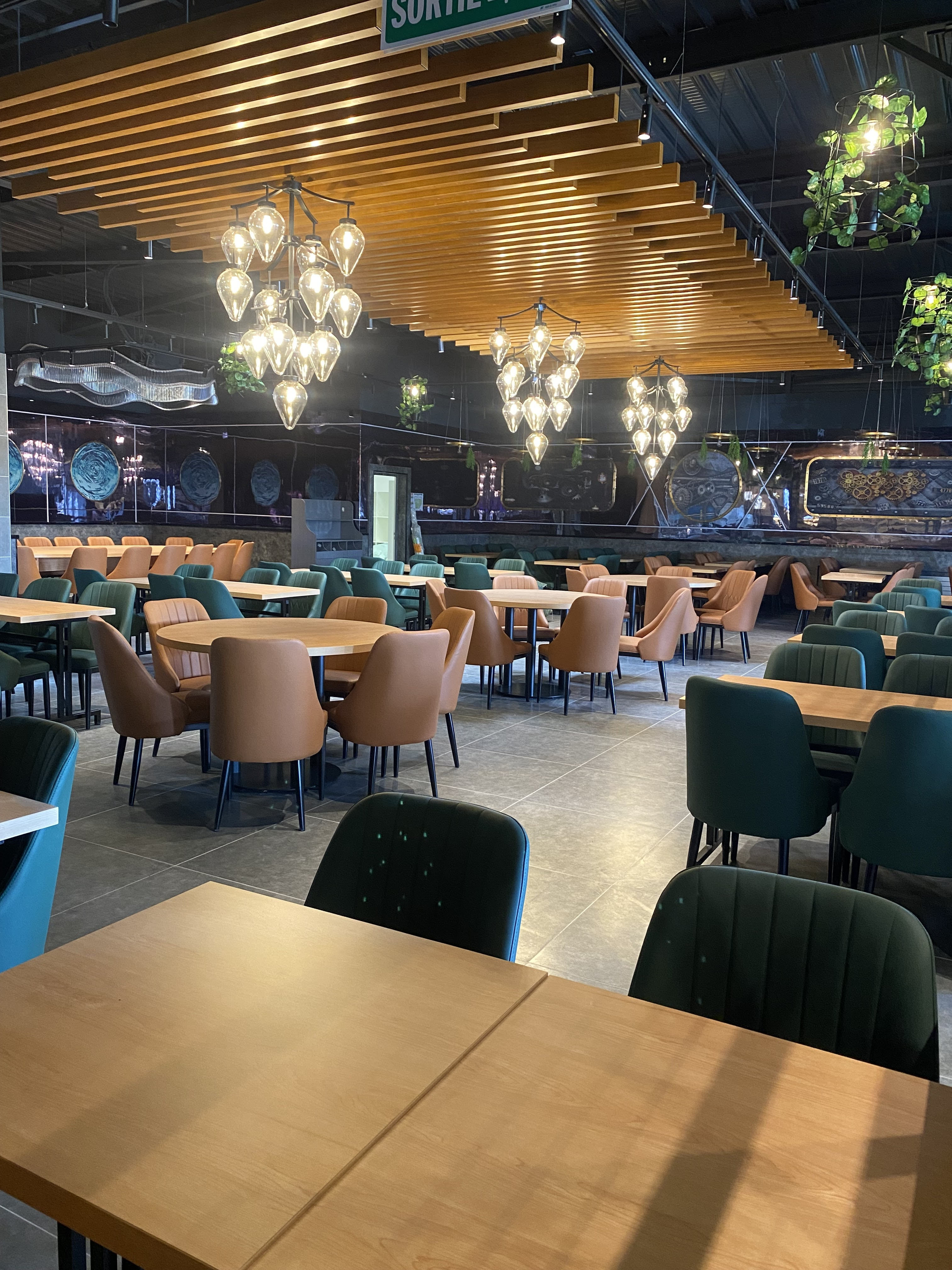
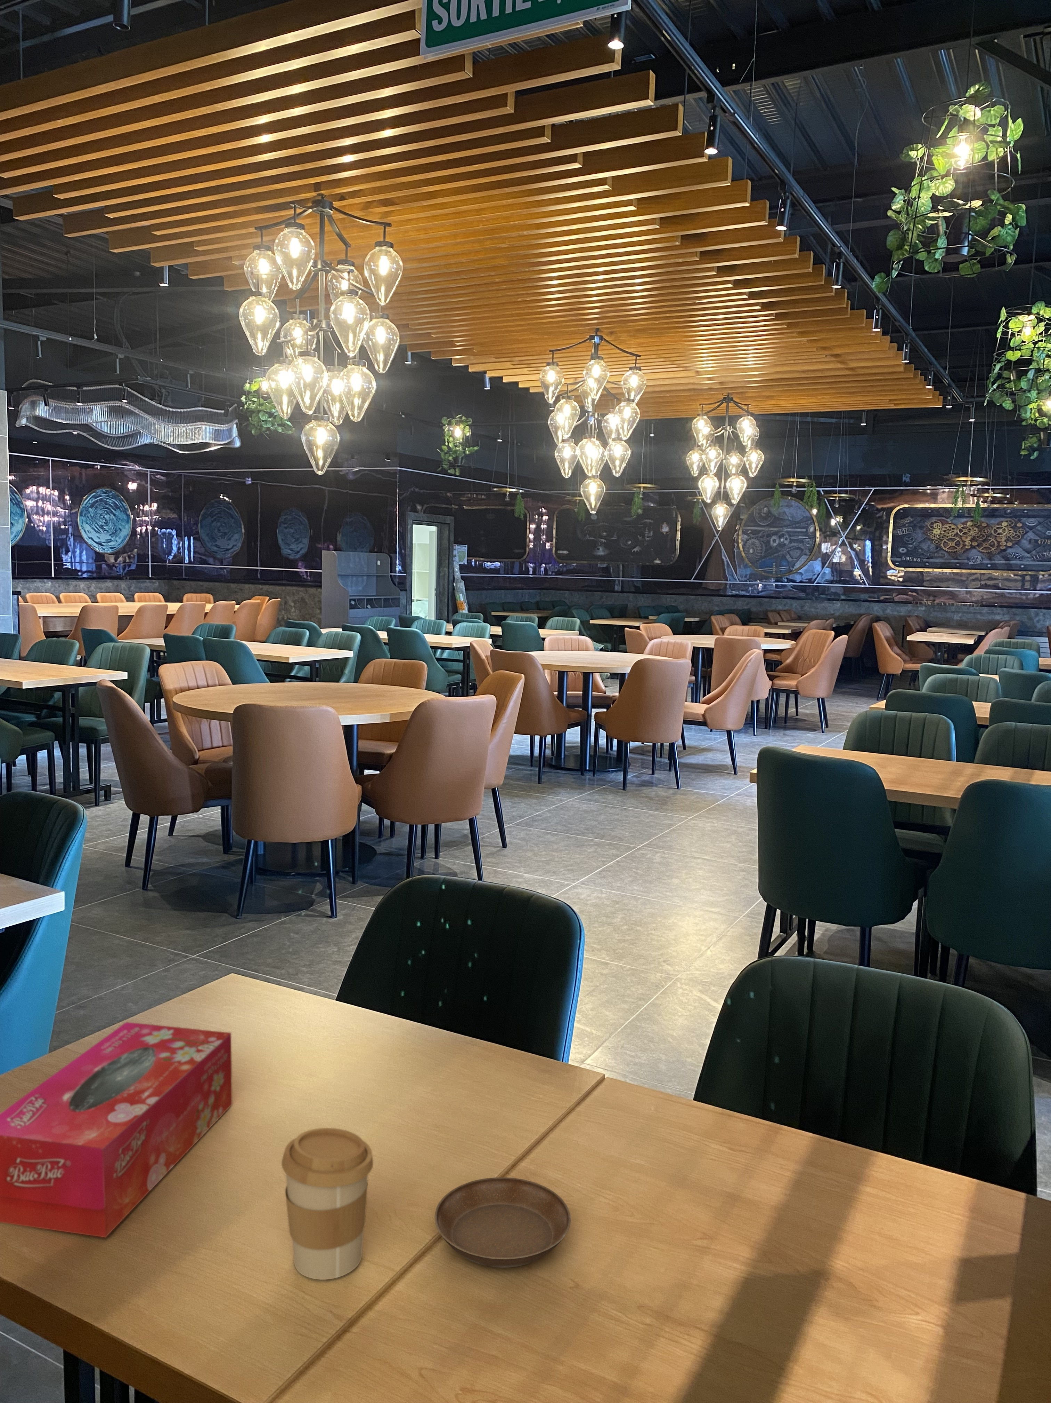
+ coffee cup (328, 1199)
+ saucer (502, 1225)
+ tissue box (117, 1117)
